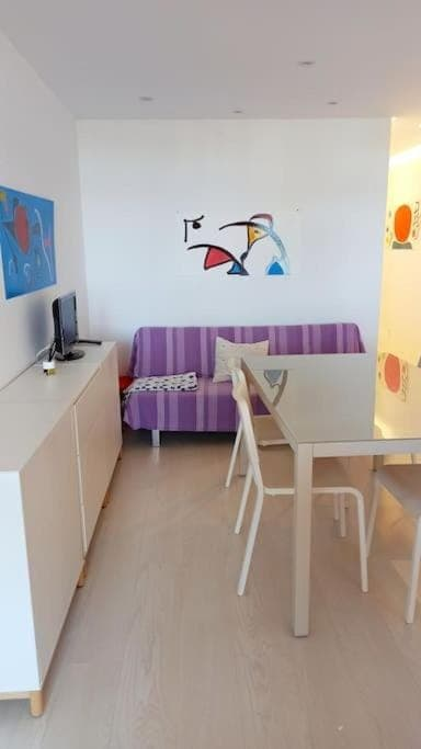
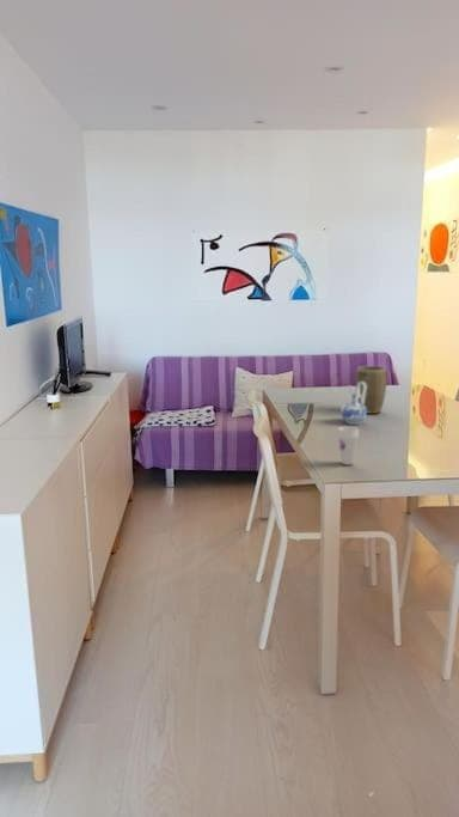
+ cup (348, 445)
+ ceramic pitcher (354, 402)
+ plant pot (371, 389)
